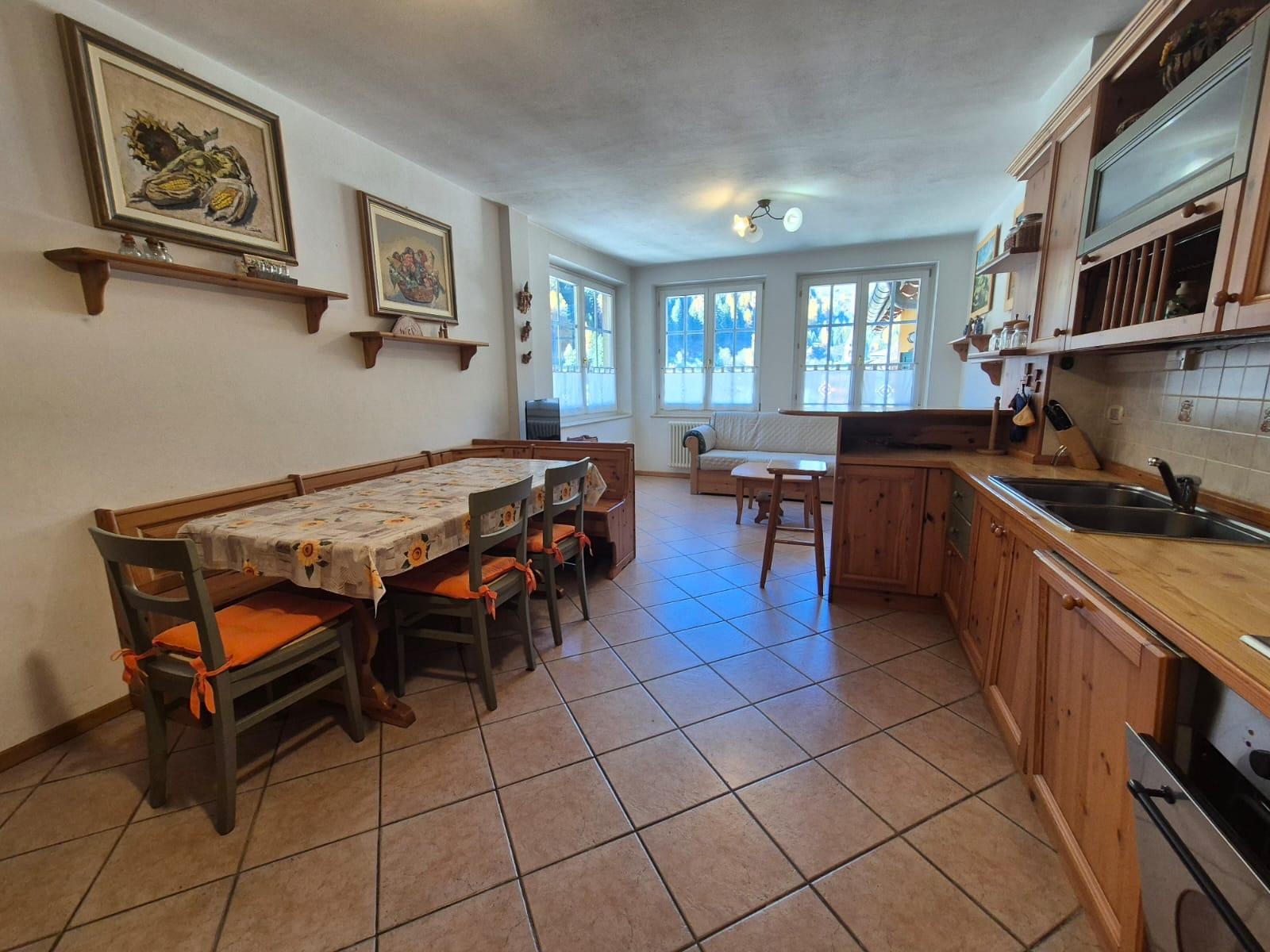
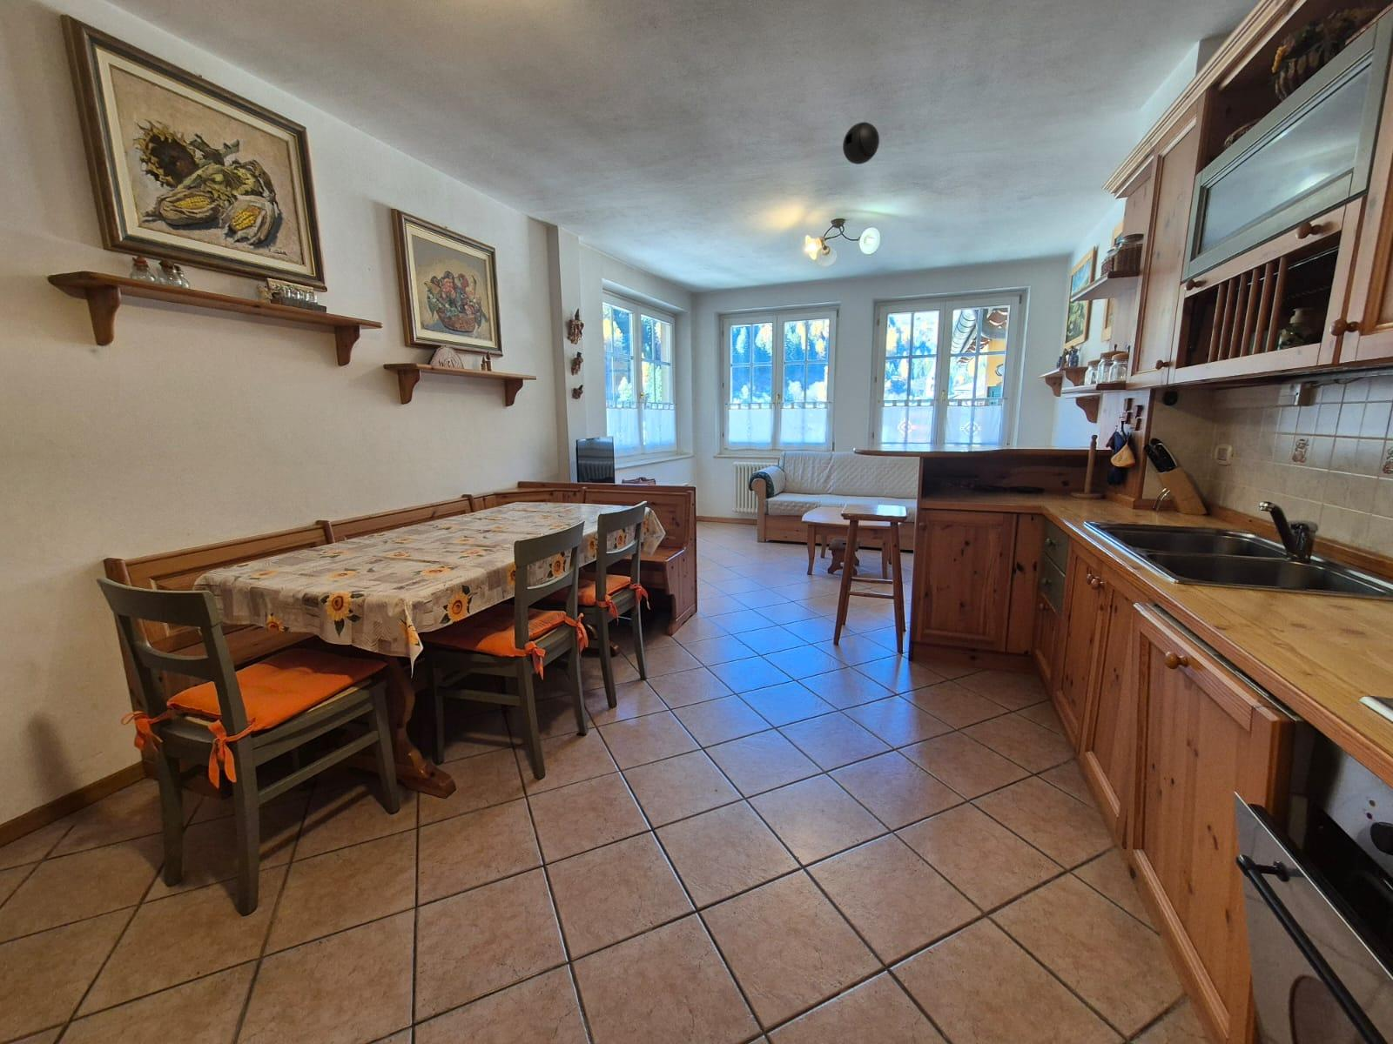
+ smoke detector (860, 144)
